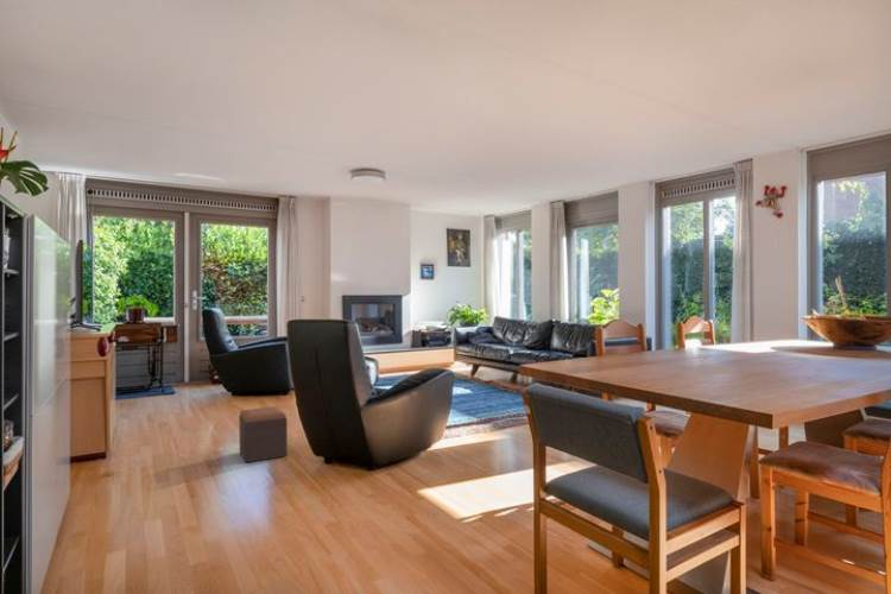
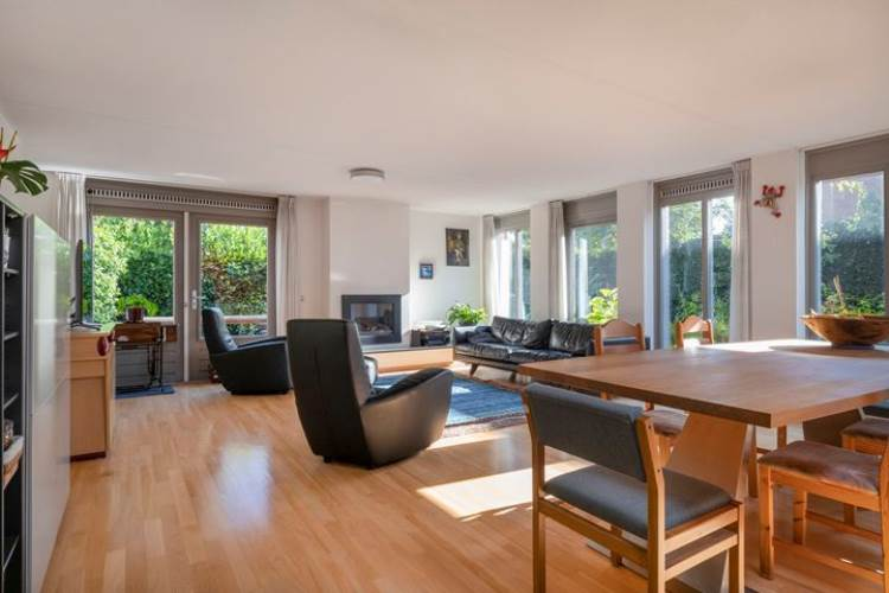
- footstool (263, 431)
